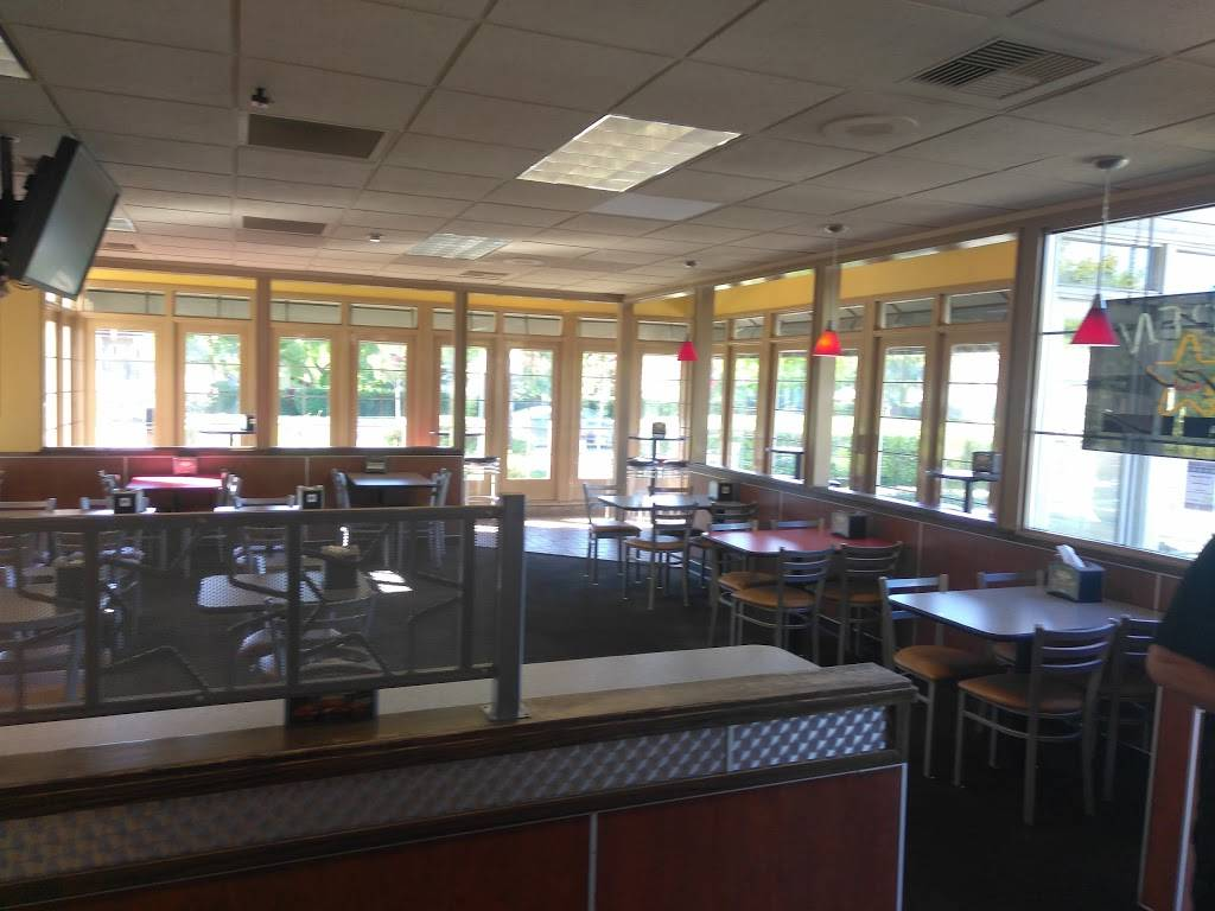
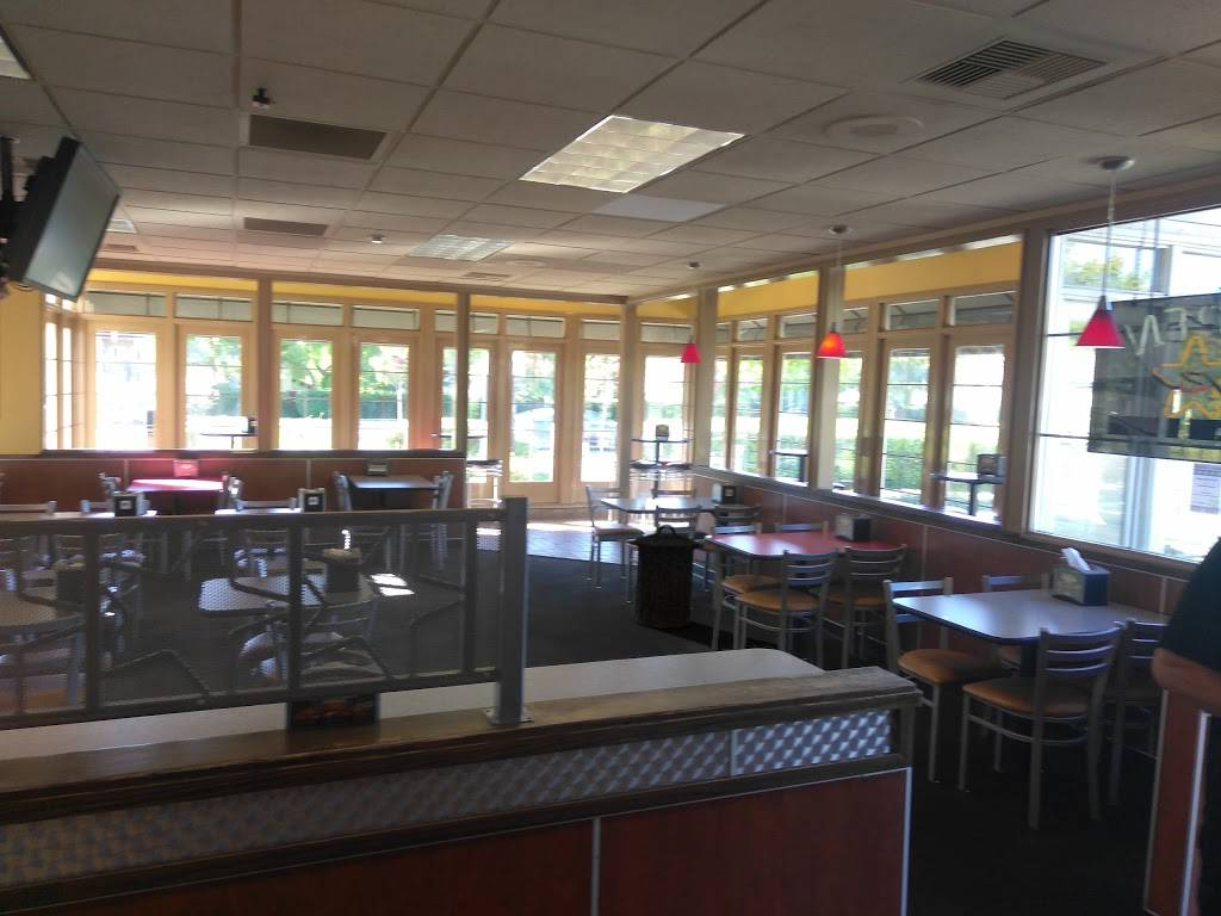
+ trash can (664, 572)
